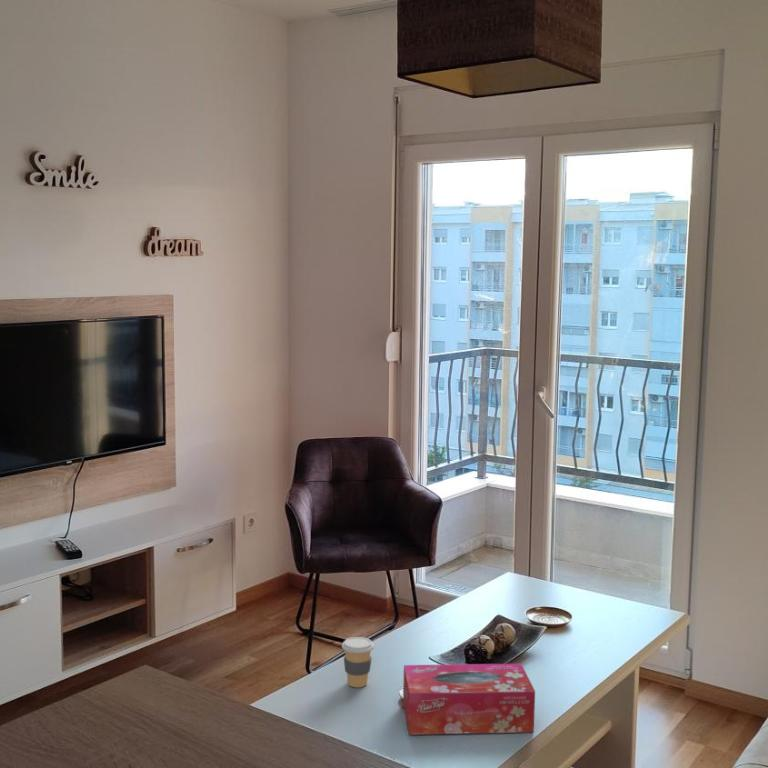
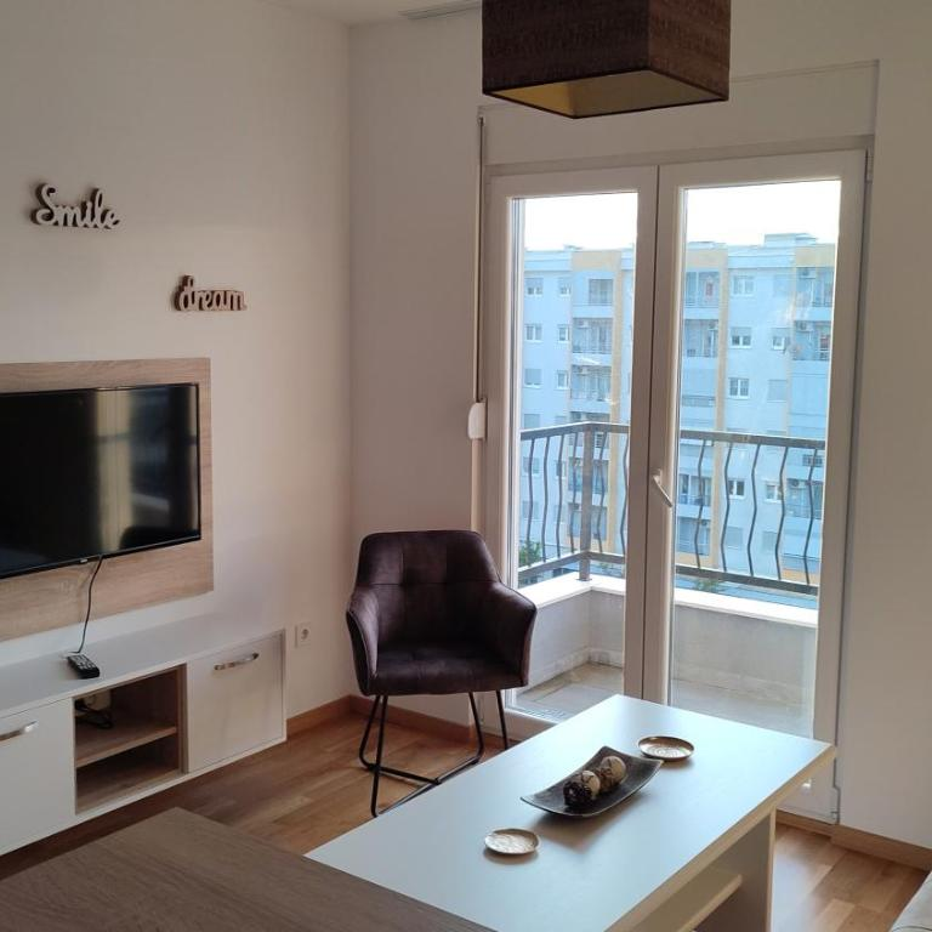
- tissue box (467, 697)
- coffee cup (357, 662)
